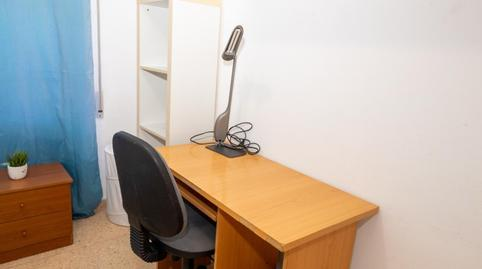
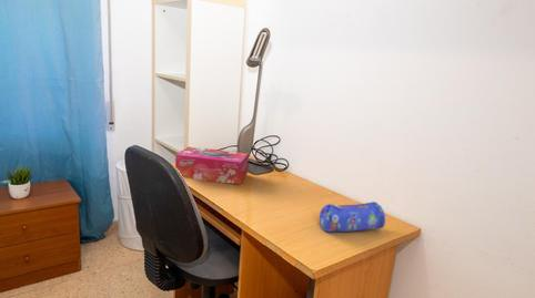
+ tissue box (212, 164)
+ pencil case (352, 216)
